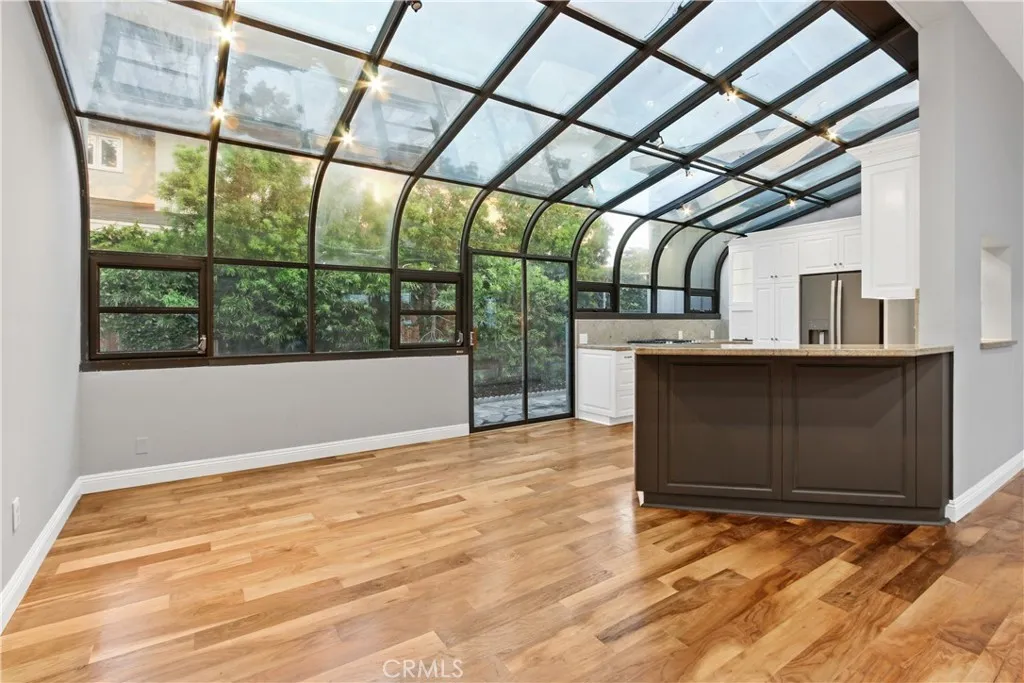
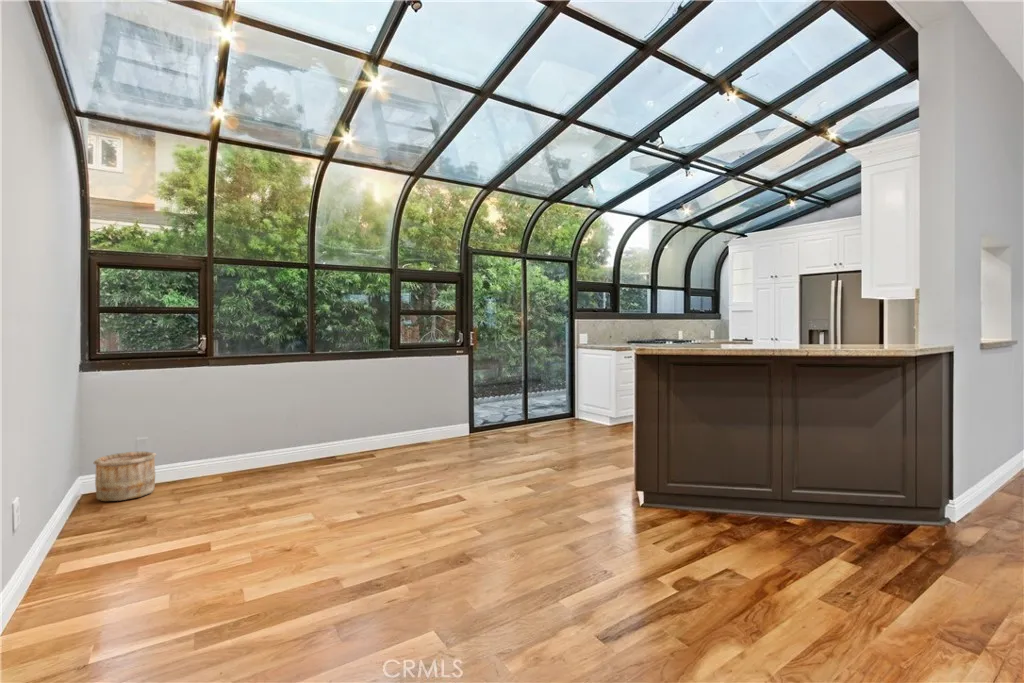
+ wooden bucket (126, 475)
